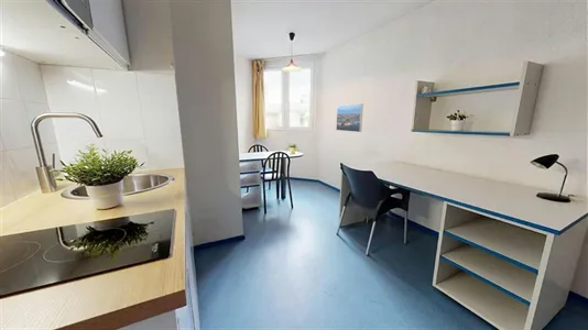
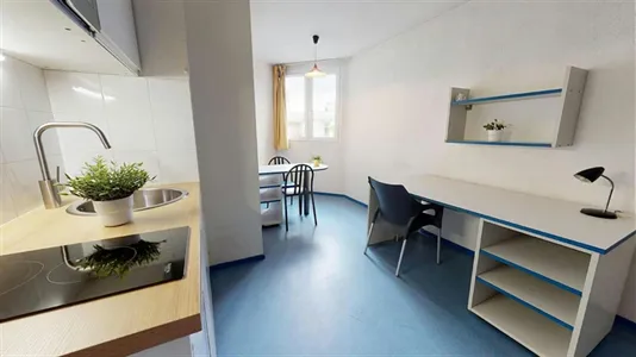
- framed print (348, 118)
